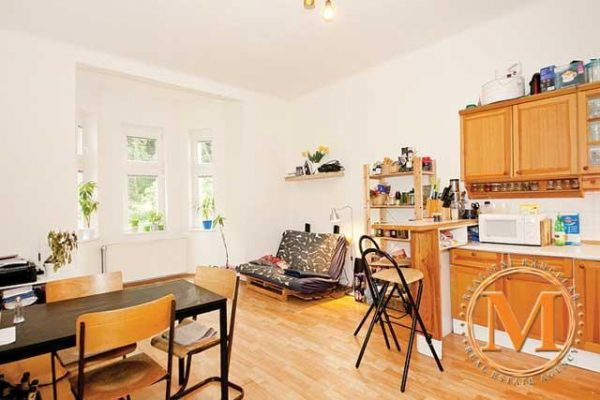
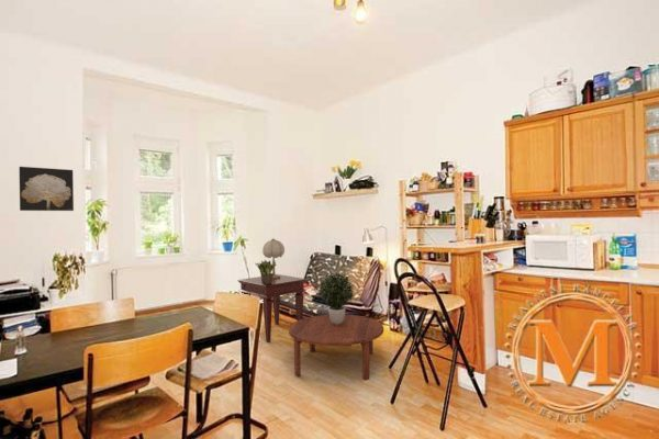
+ coffee table (336, 345)
+ table lamp (272, 257)
+ side table (271, 305)
+ potted plant (336, 297)
+ wall art (47, 189)
+ potted plant (266, 270)
